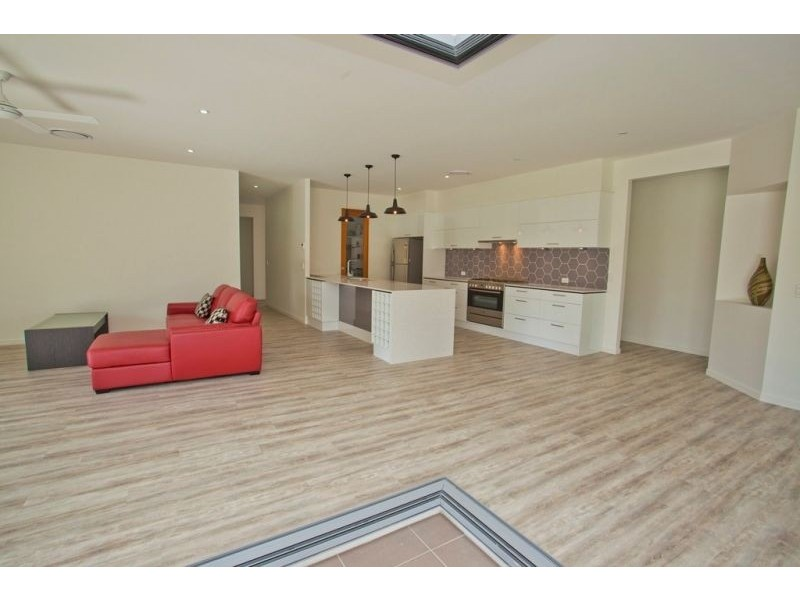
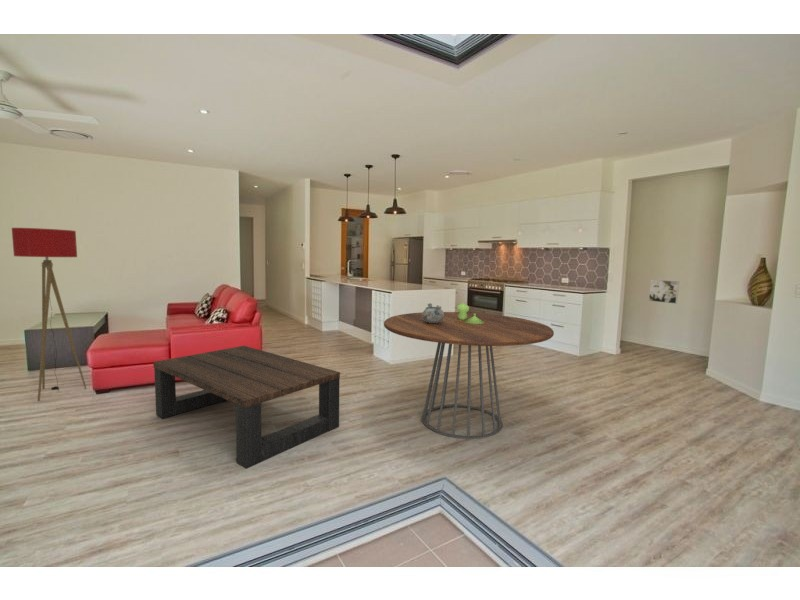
+ decorative bowl (433, 312)
+ vase (468, 310)
+ dining table (468, 372)
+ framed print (663, 291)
+ floor lamp (51, 314)
+ coffee table (245, 394)
